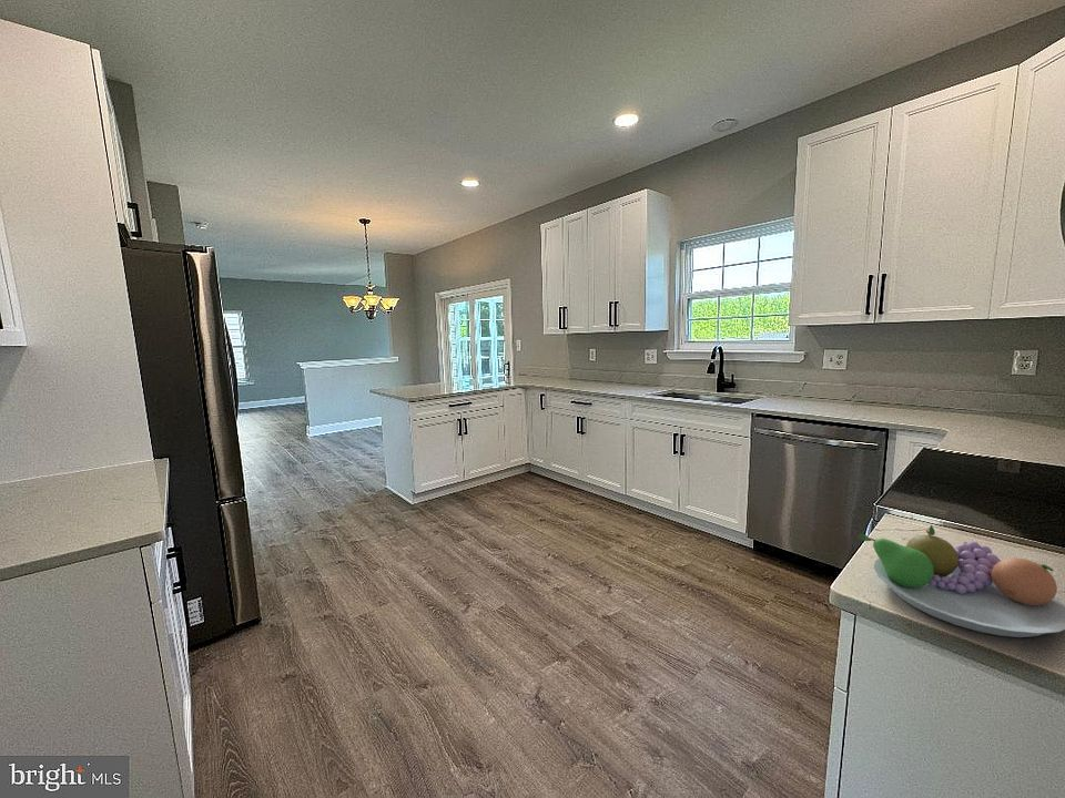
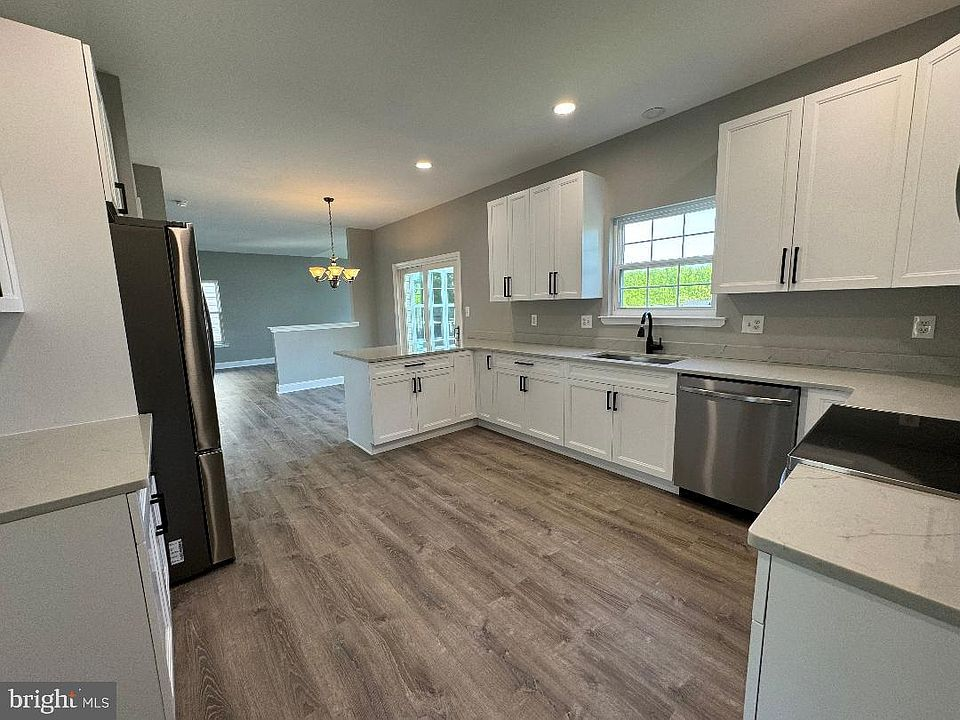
- fruit bowl (956, 570)
